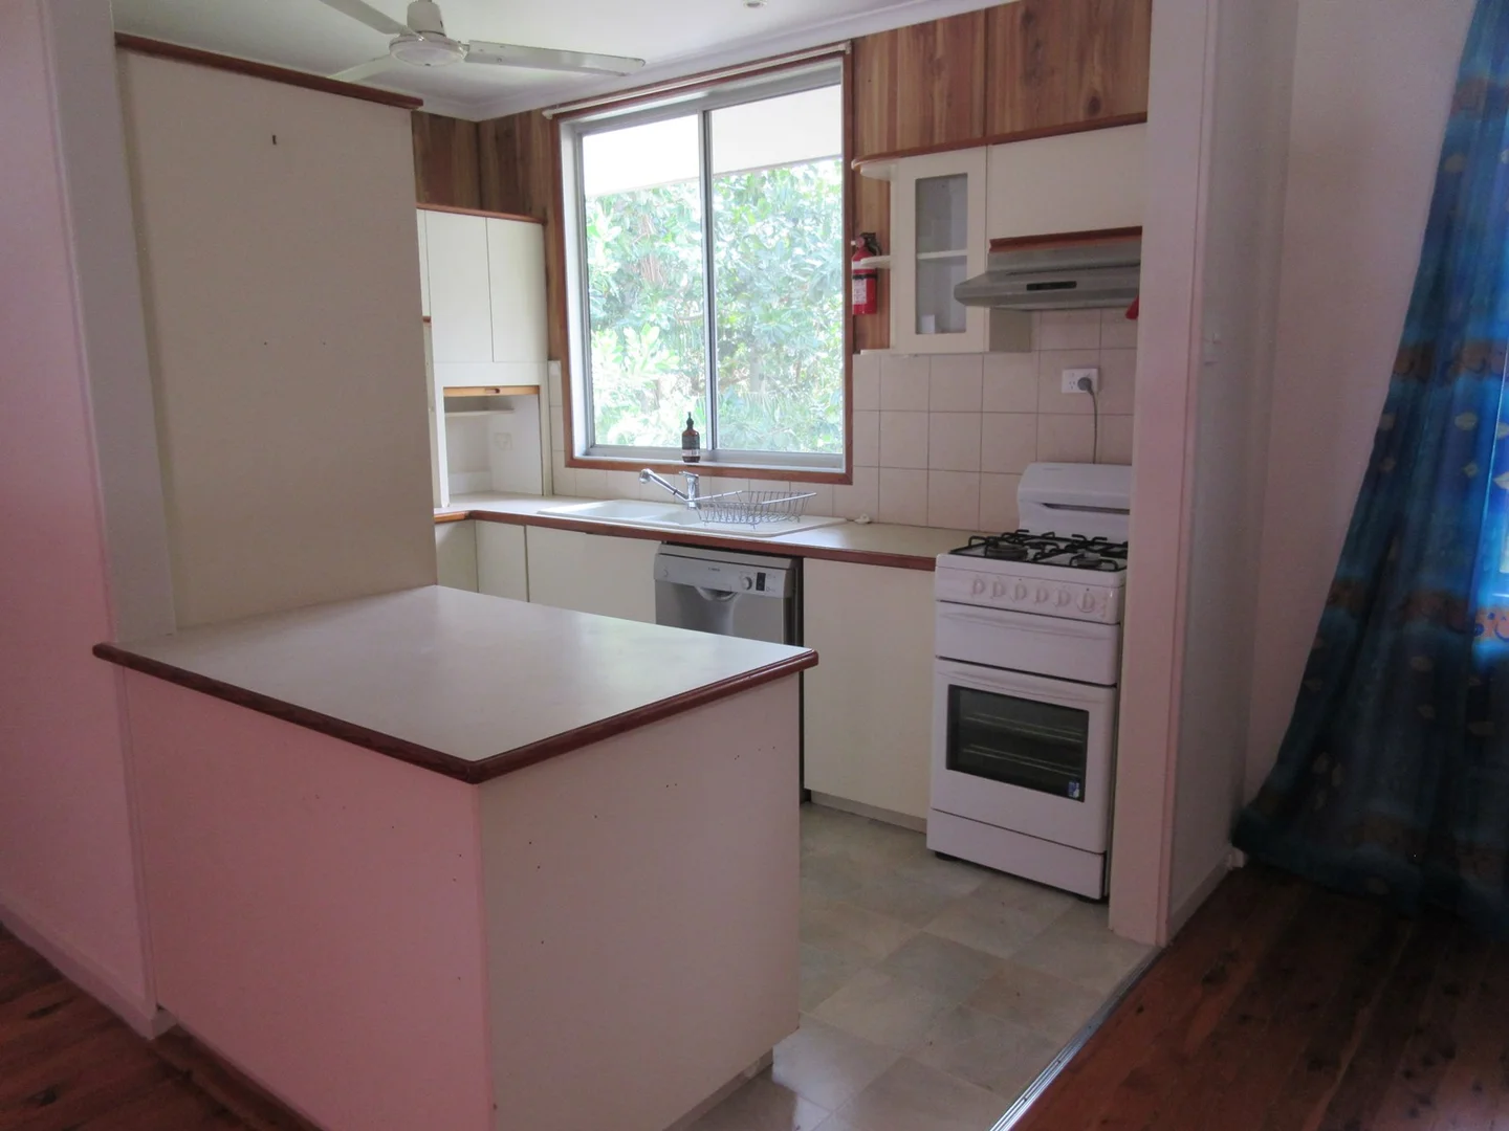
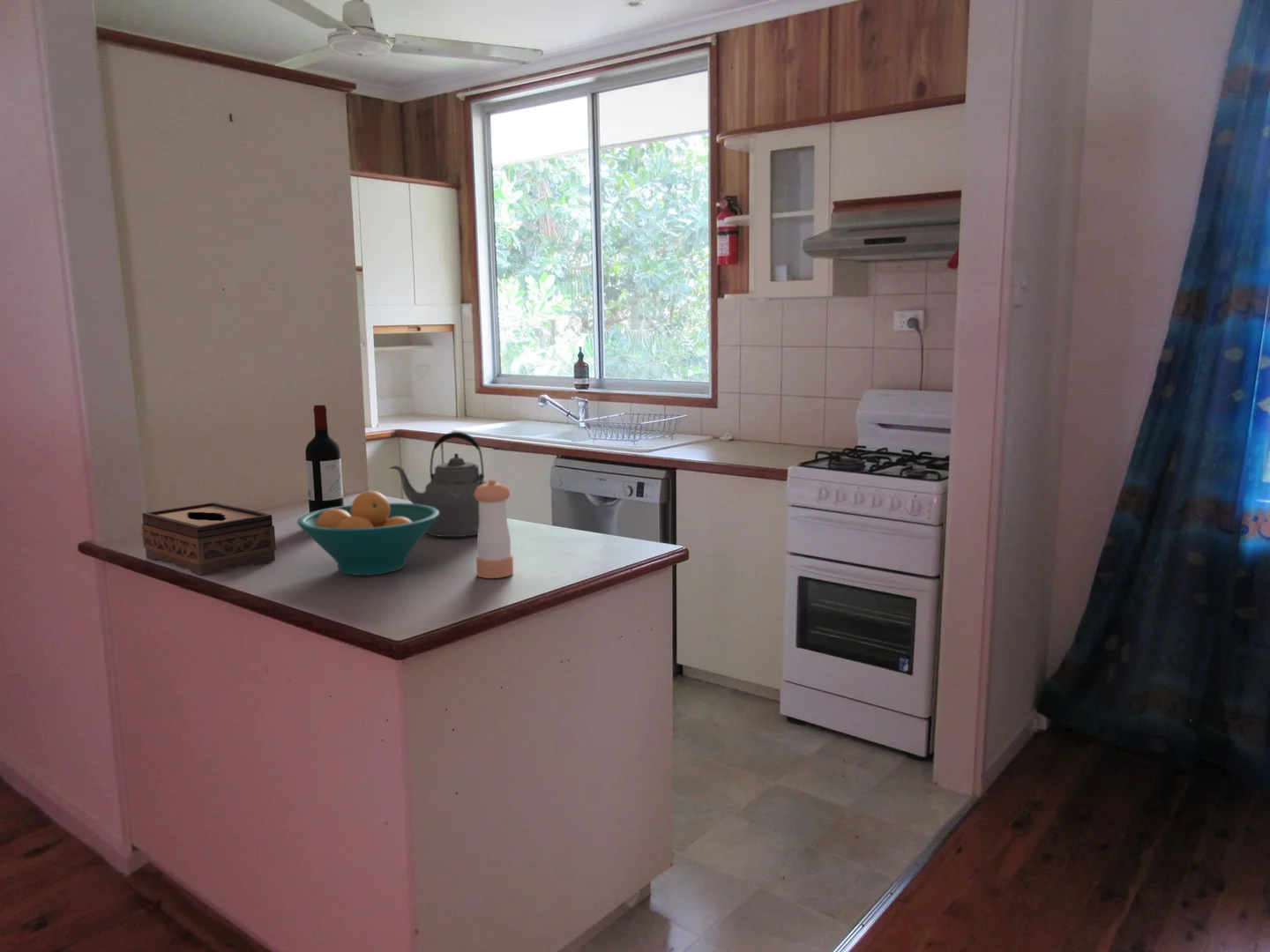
+ fruit bowl (370, 530)
+ tissue box (208, 536)
+ wine bottle (324, 465)
+ pepper shaker (493, 527)
+ kettle (440, 481)
